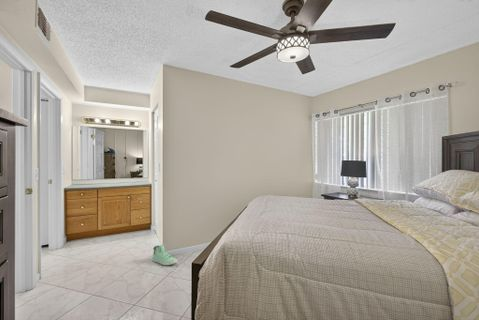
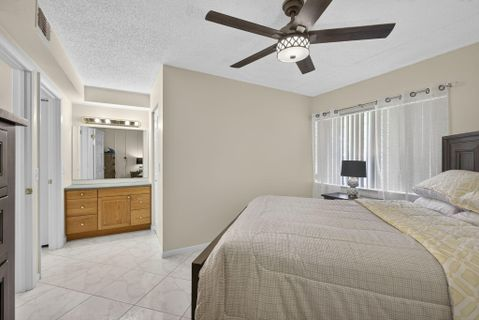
- sneaker (164, 253)
